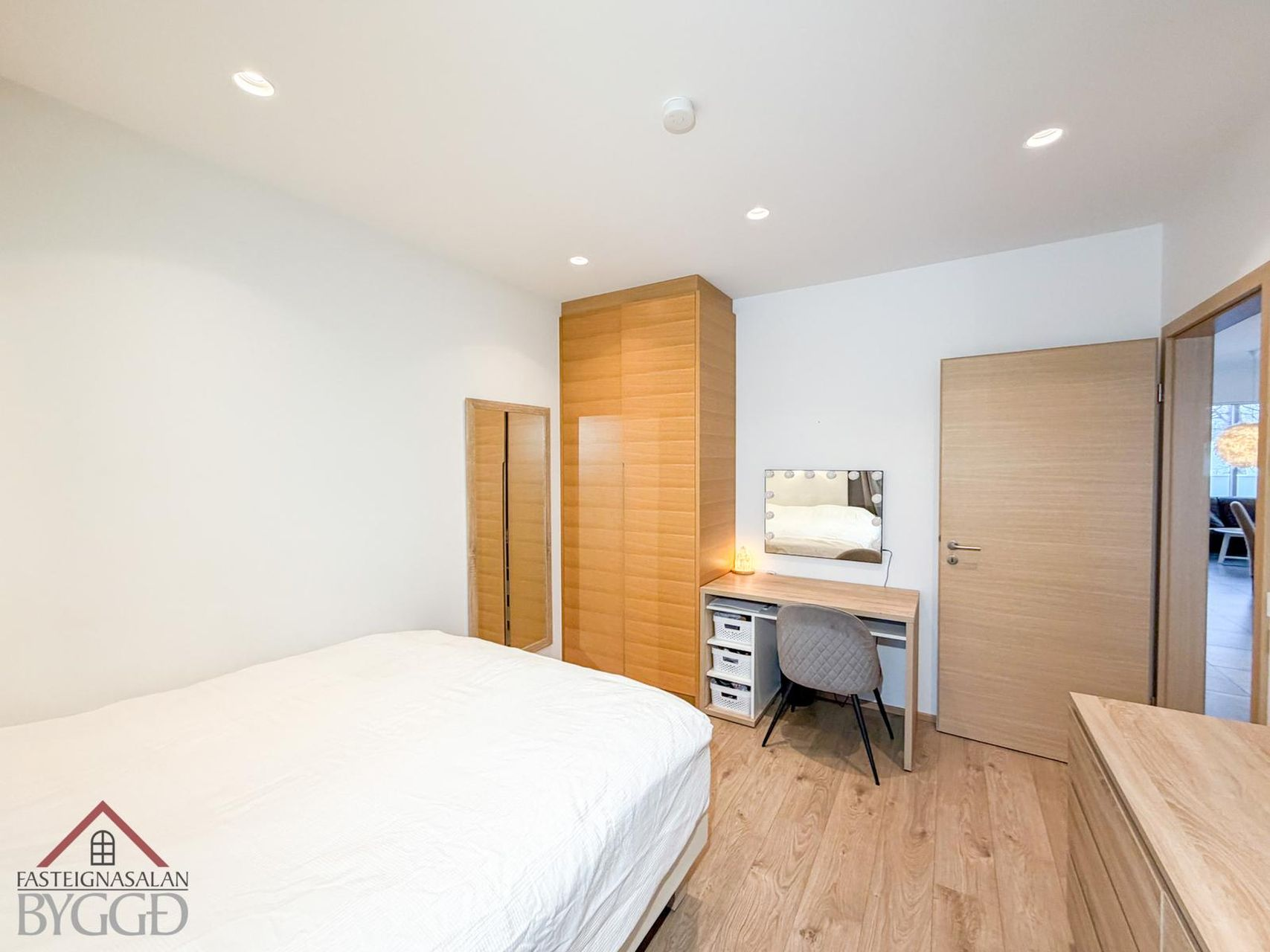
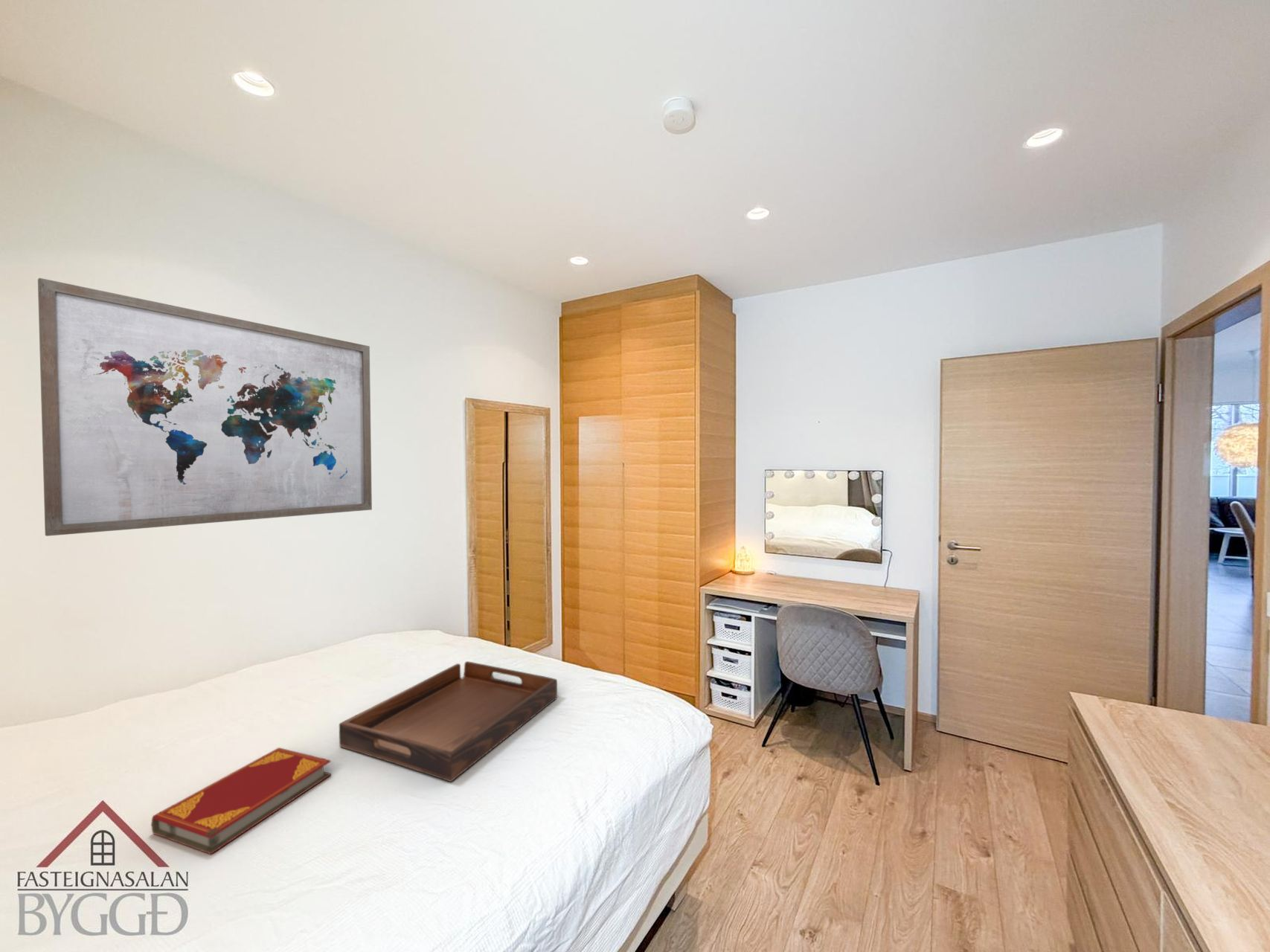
+ wall art (242, 420)
+ hardback book (248, 794)
+ serving tray (458, 709)
